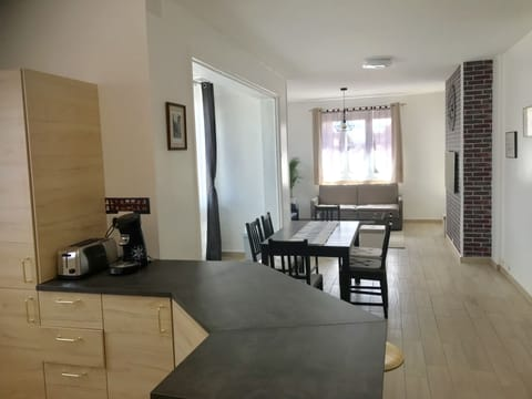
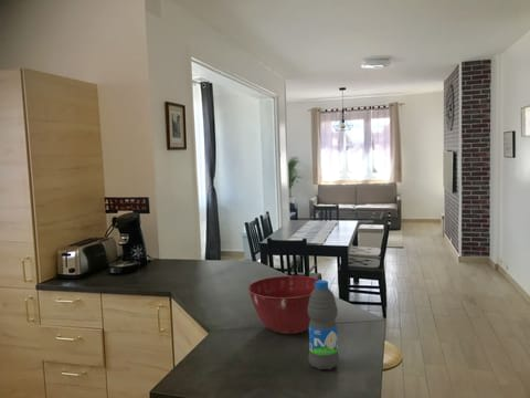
+ mixing bowl (287, 306)
+ water bottle (322, 323)
